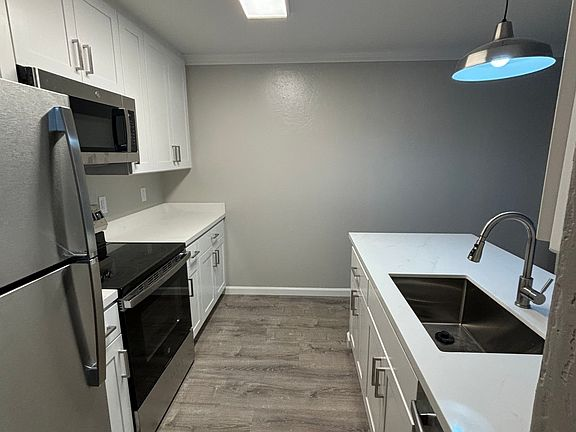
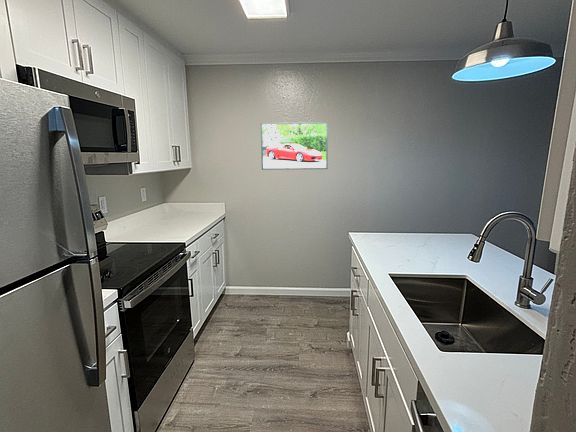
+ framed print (294, 146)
